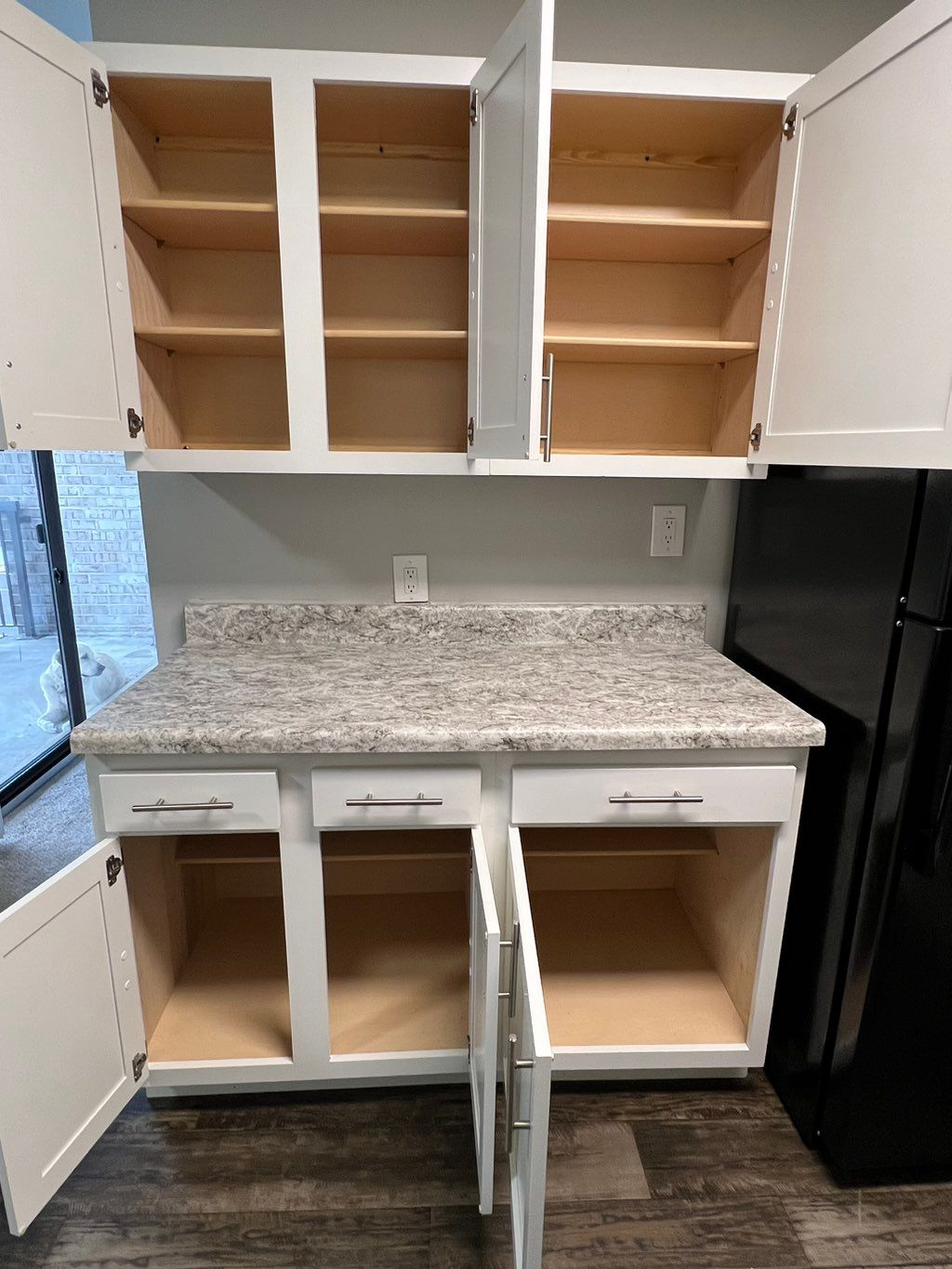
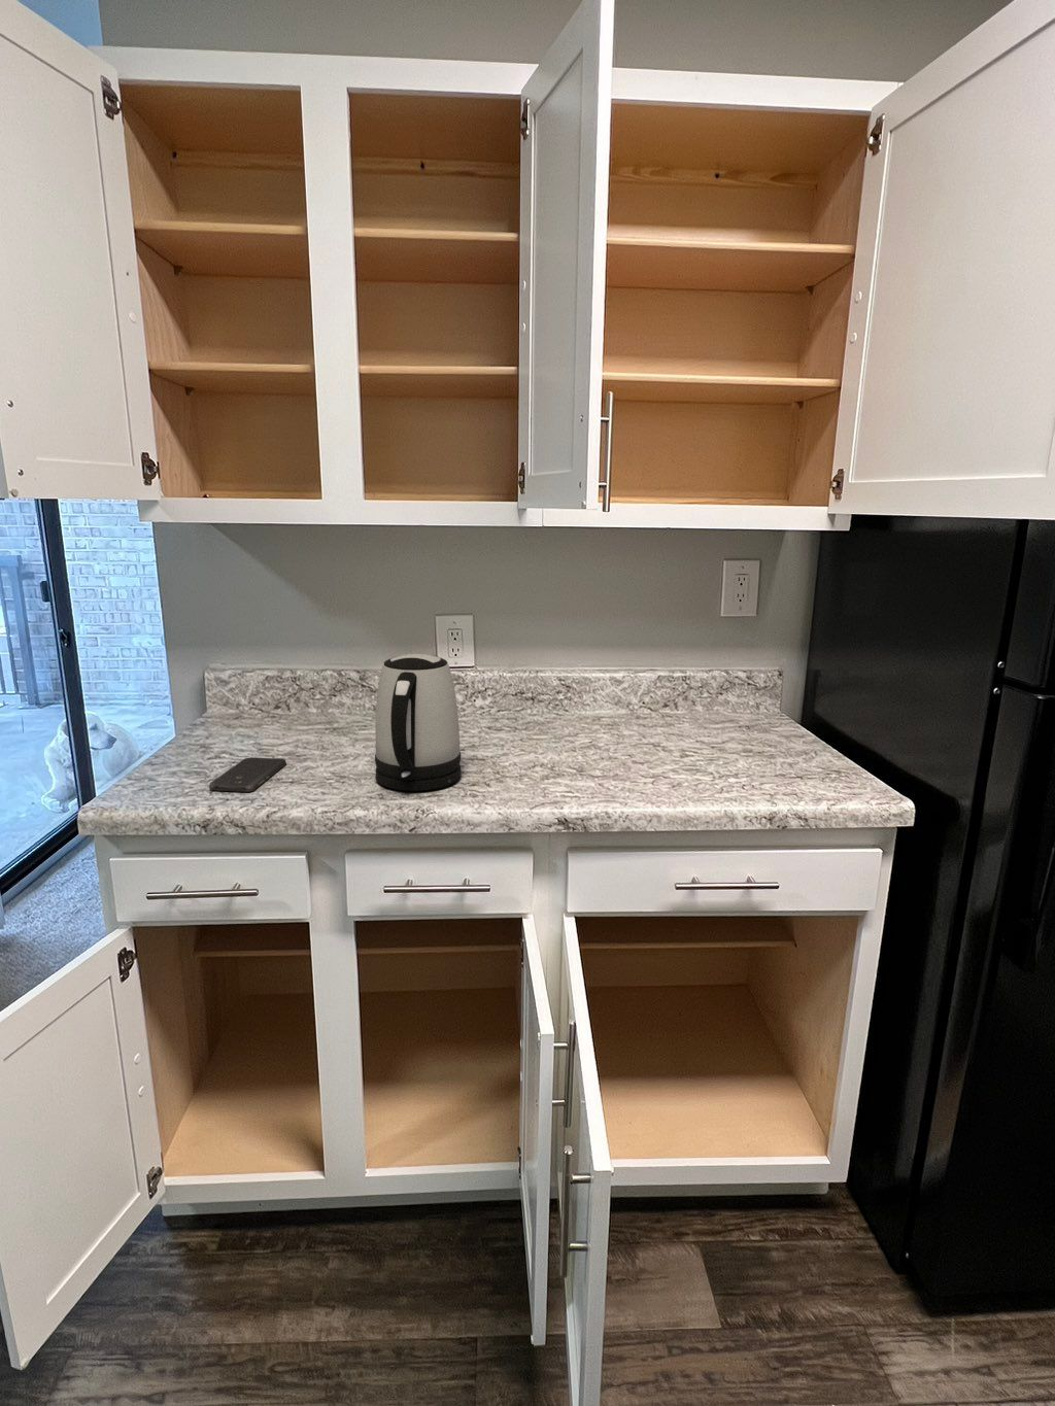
+ smartphone (249, 772)
+ kettle (413, 720)
